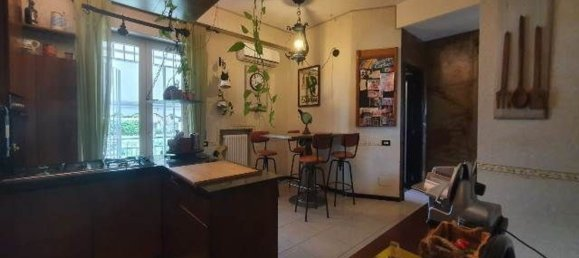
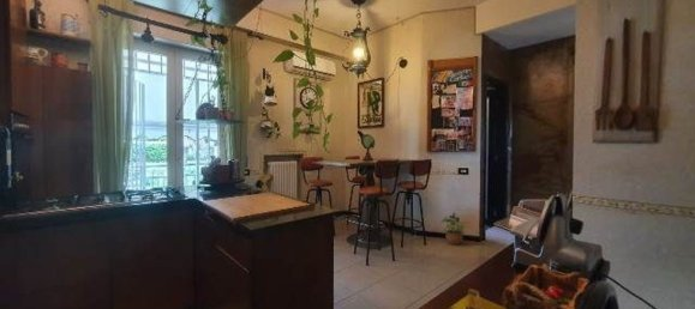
+ potted plant (454, 228)
